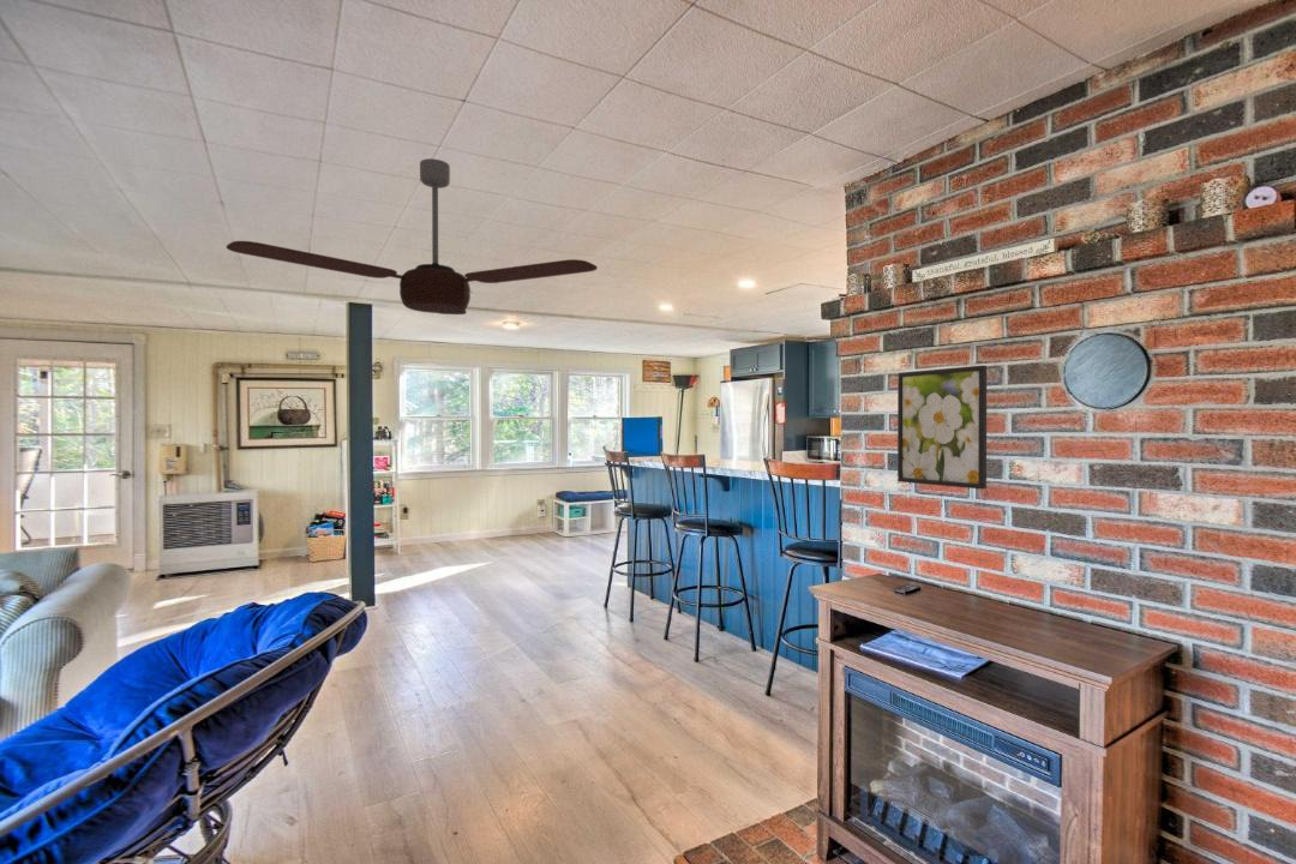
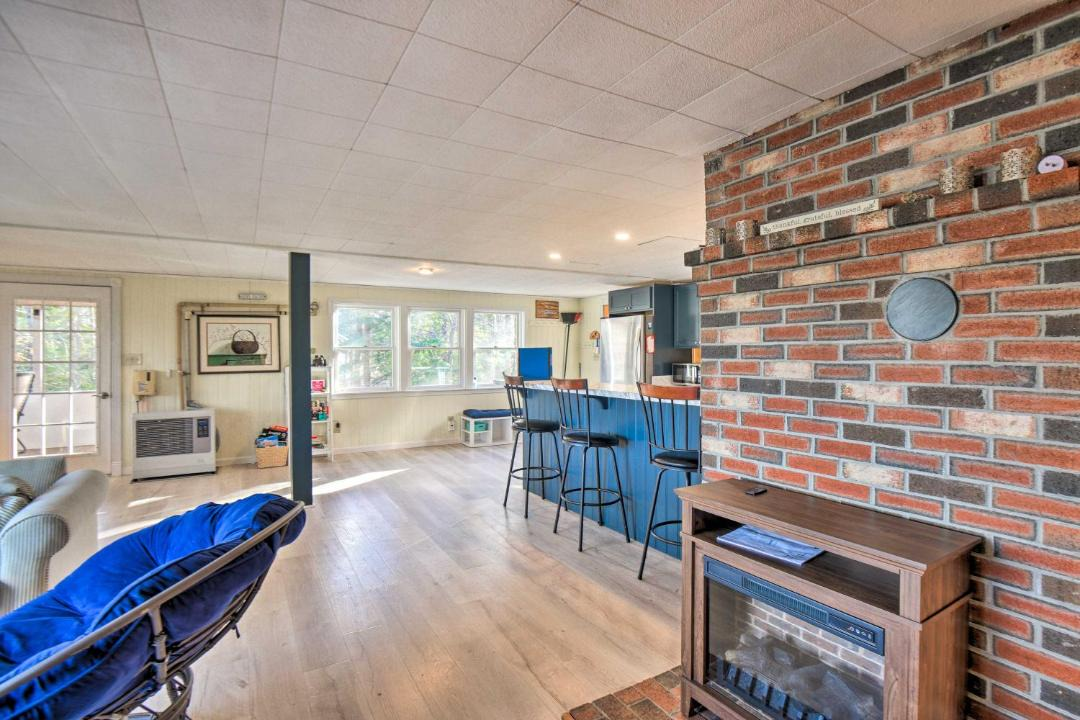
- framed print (938, 427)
- ceiling fan (432, 242)
